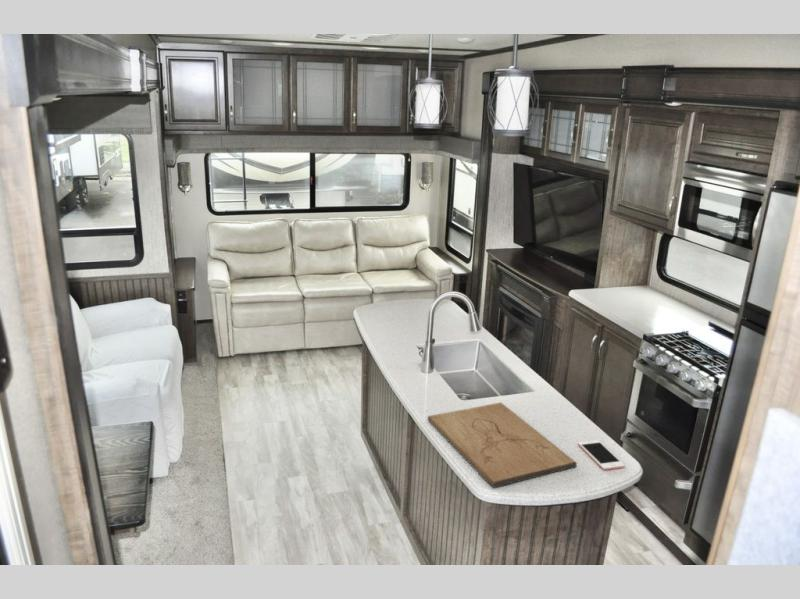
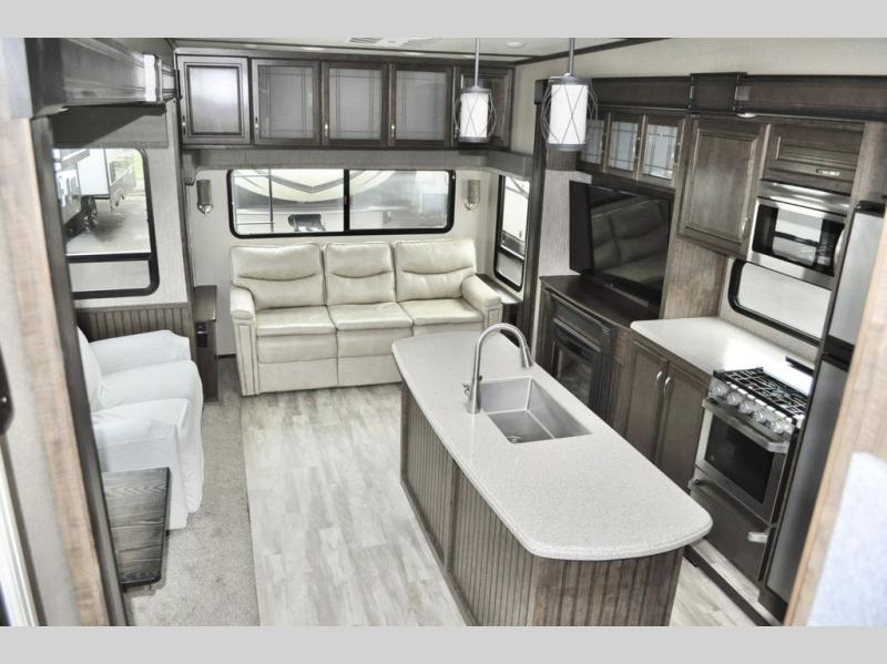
- cutting board (497, 439)
- cell phone (600, 454)
